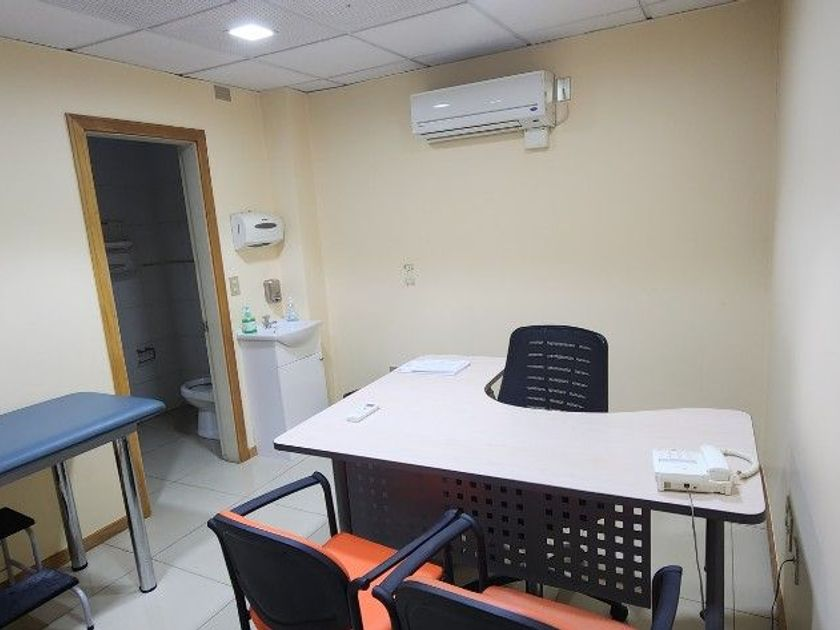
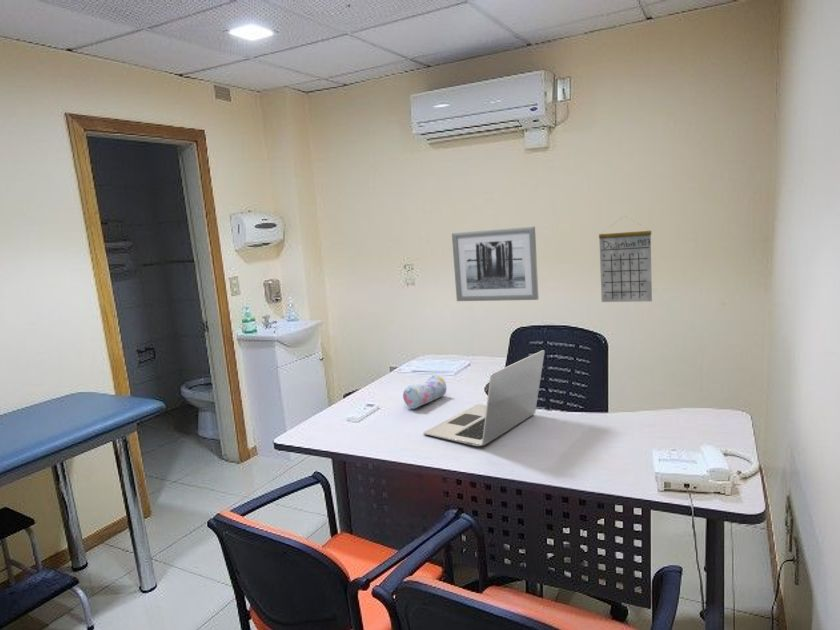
+ pencil case (425, 391)
+ laptop (488, 391)
+ wall art (494, 265)
+ calendar (625, 259)
